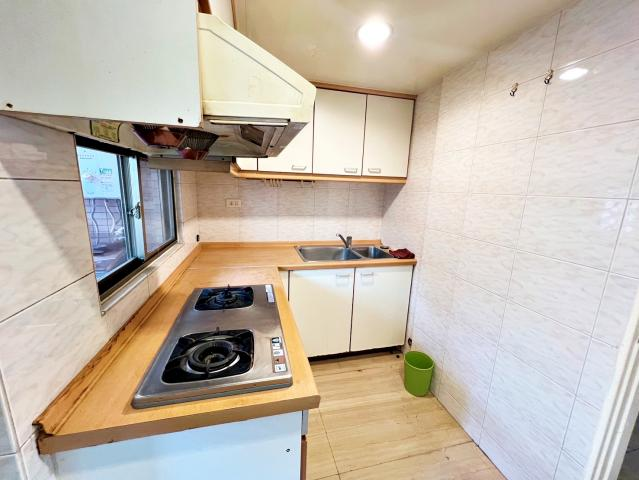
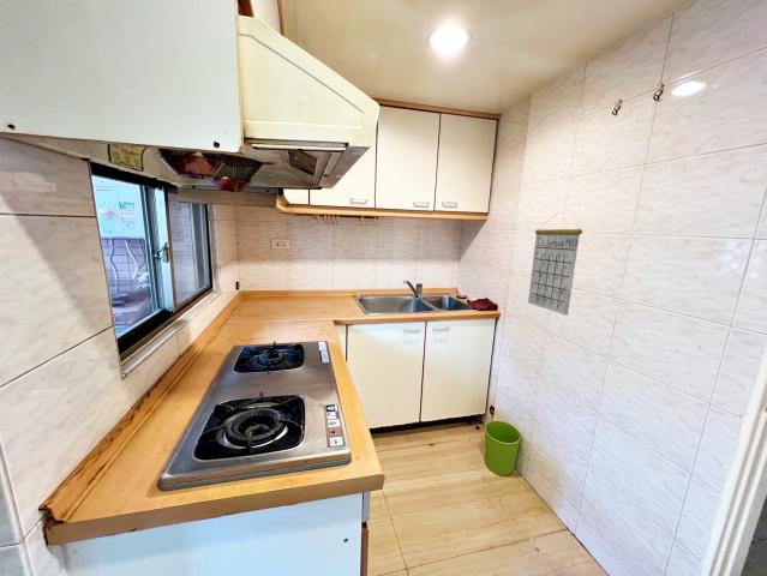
+ calendar (552, 260)
